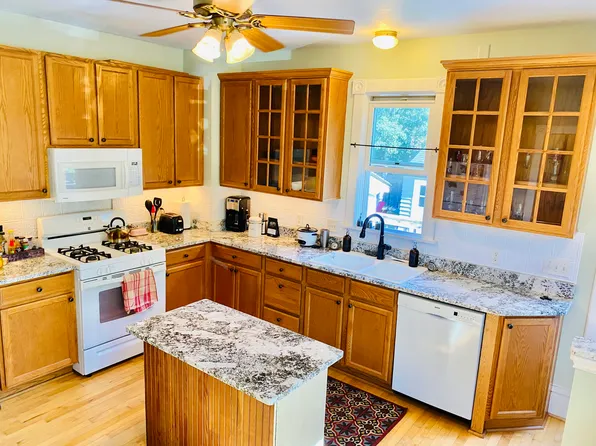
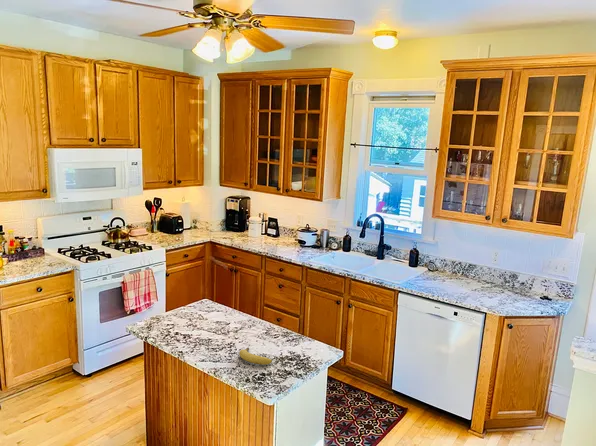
+ fruit (252, 355)
